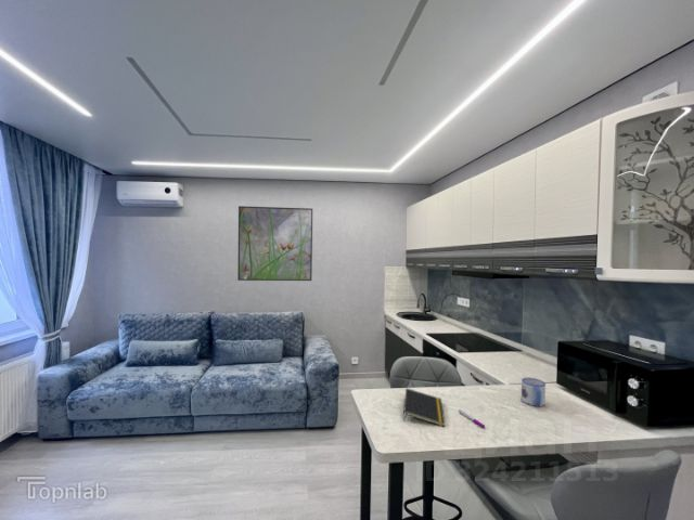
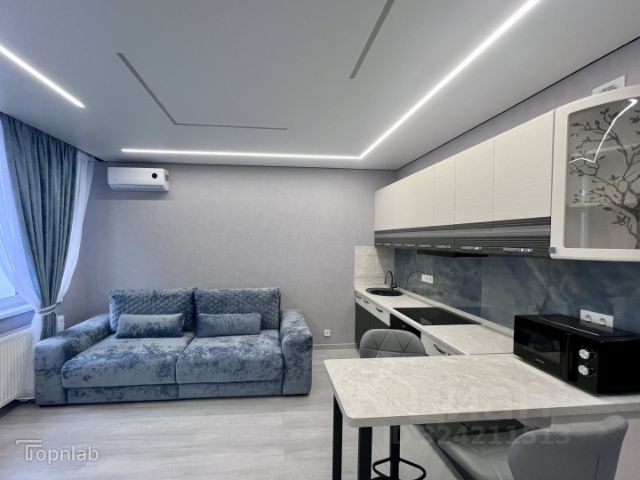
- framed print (275, 244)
- pen (471, 418)
- notepad (423, 405)
- mug (534, 392)
